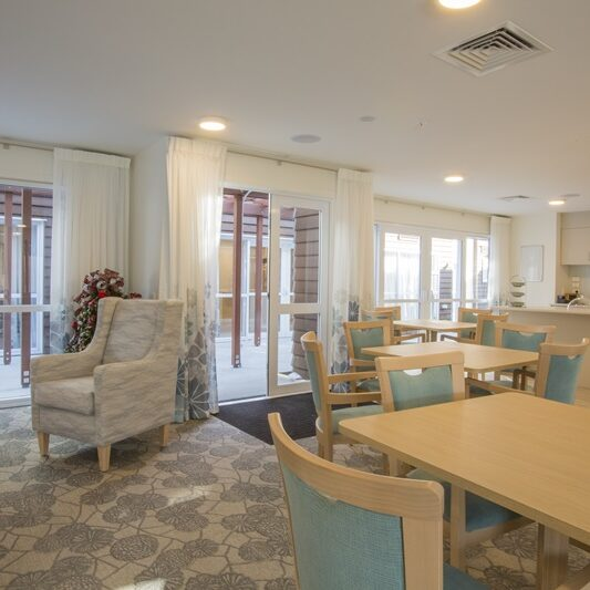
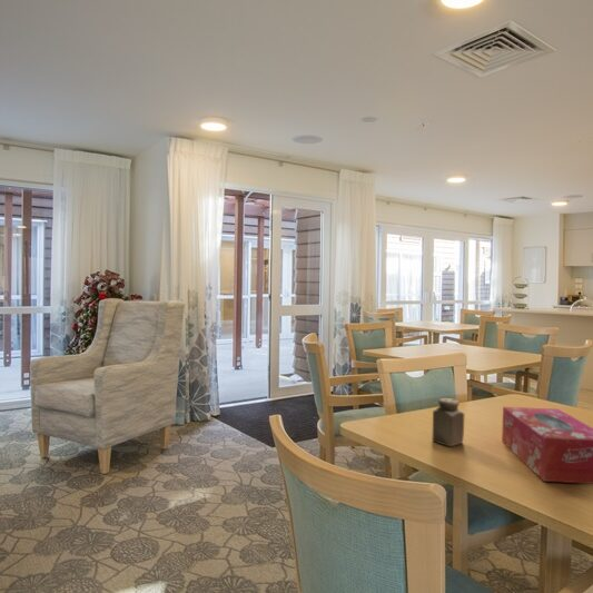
+ salt shaker (447, 421)
+ tissue box (552, 441)
